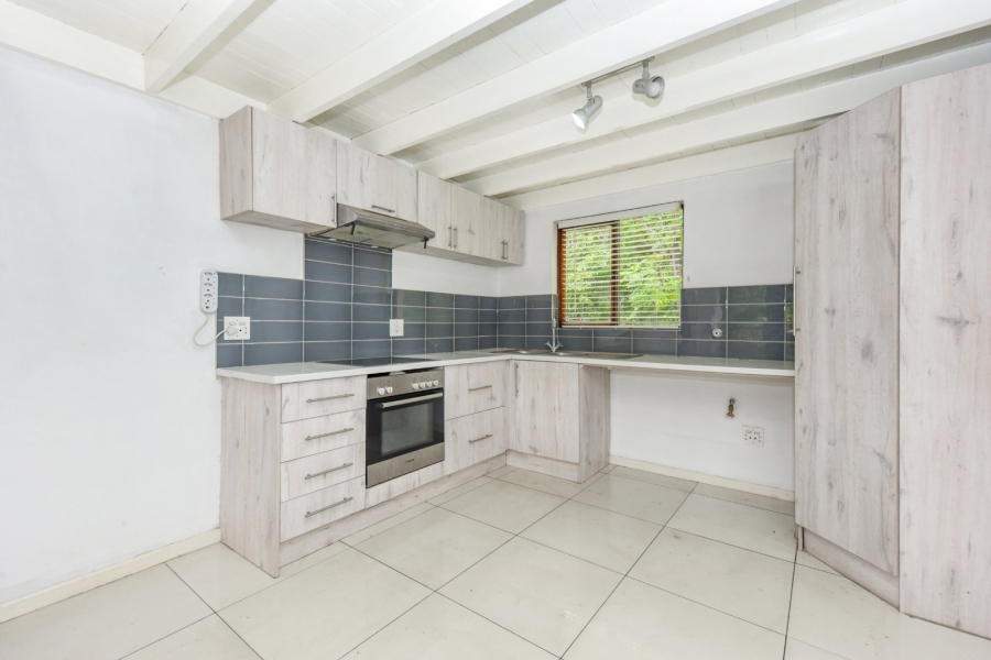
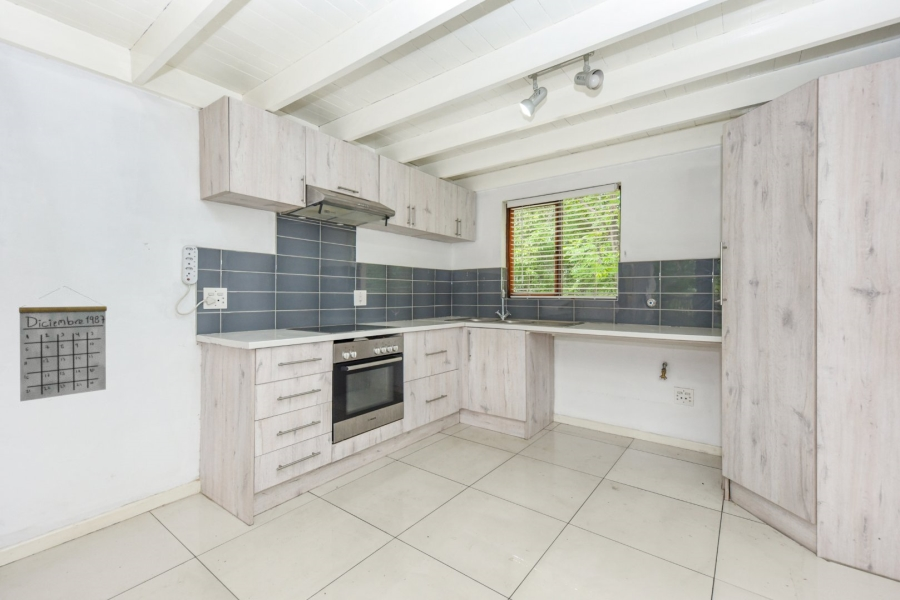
+ calendar (65, 340)
